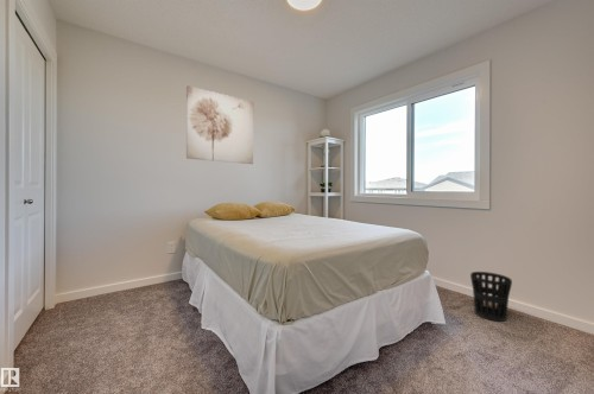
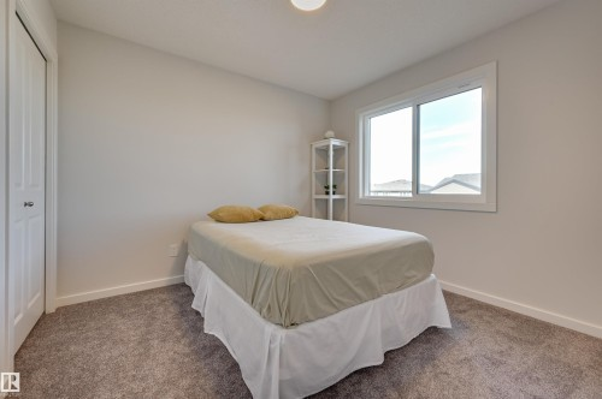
- wall art (222, 127)
- wastebasket (489, 296)
